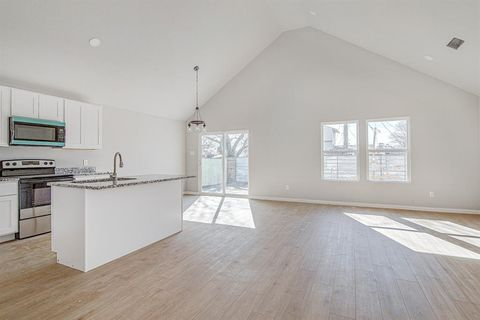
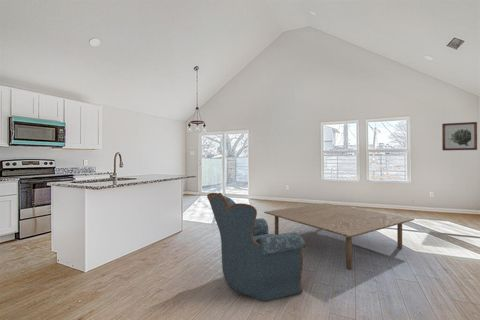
+ wall art (459, 136)
+ armchair (254, 237)
+ coffee table (334, 229)
